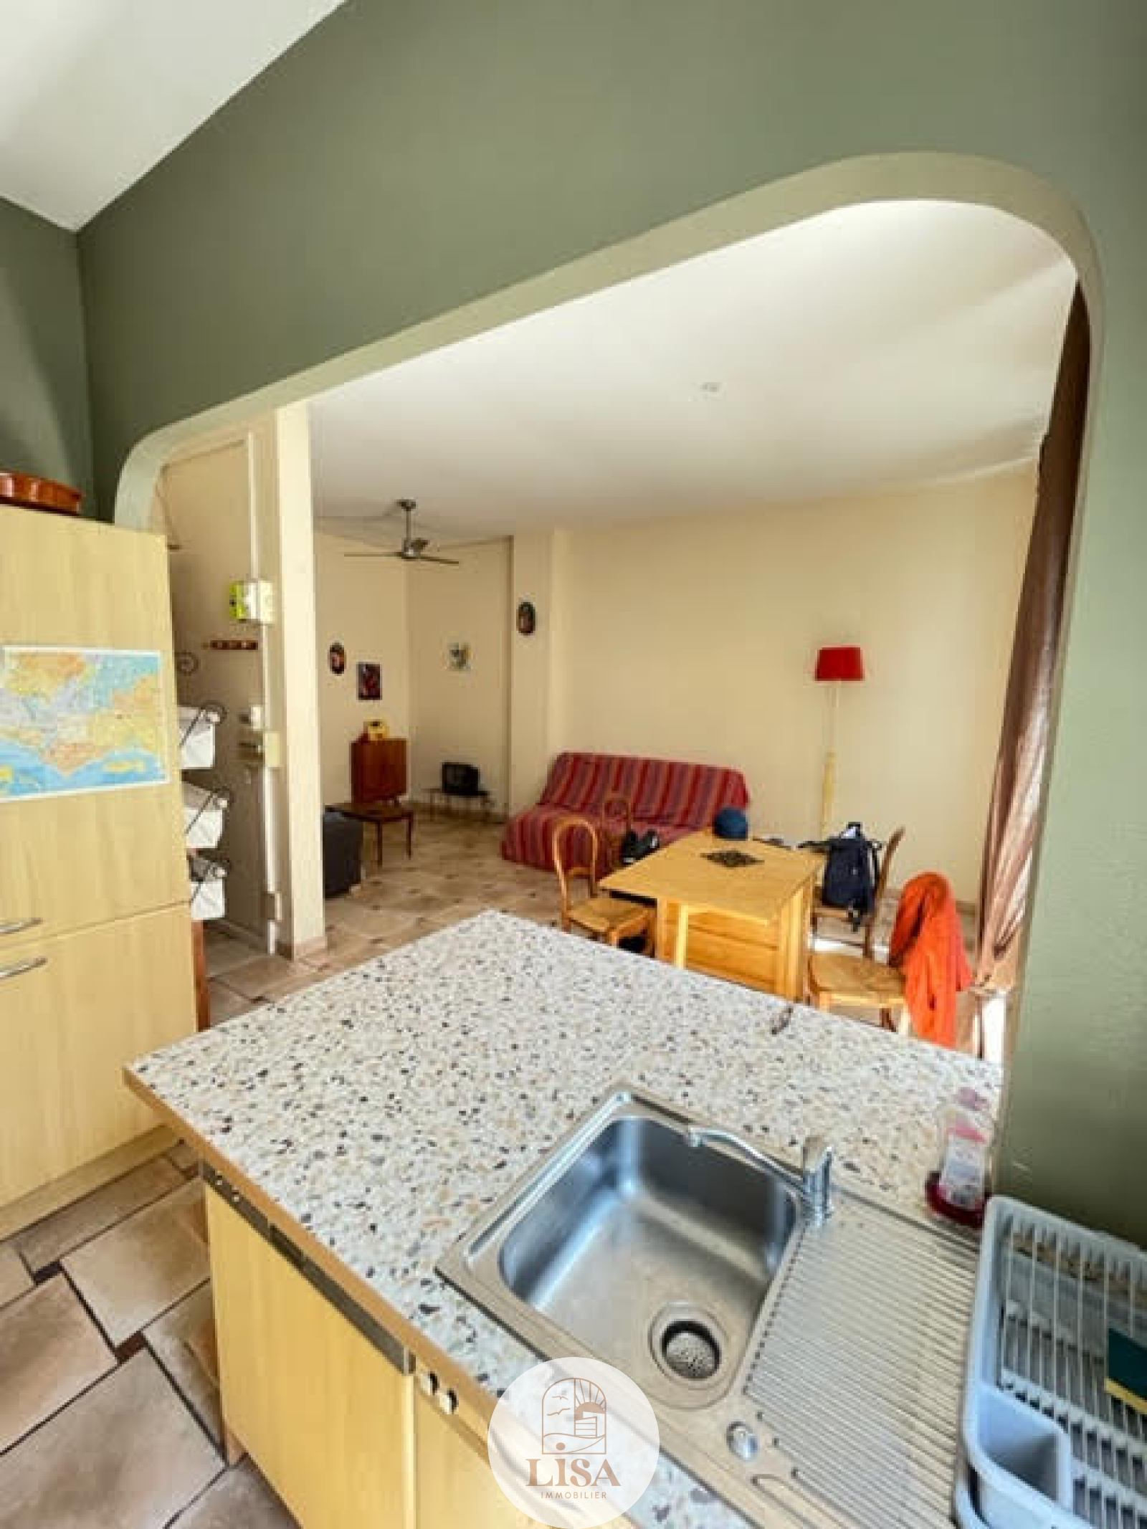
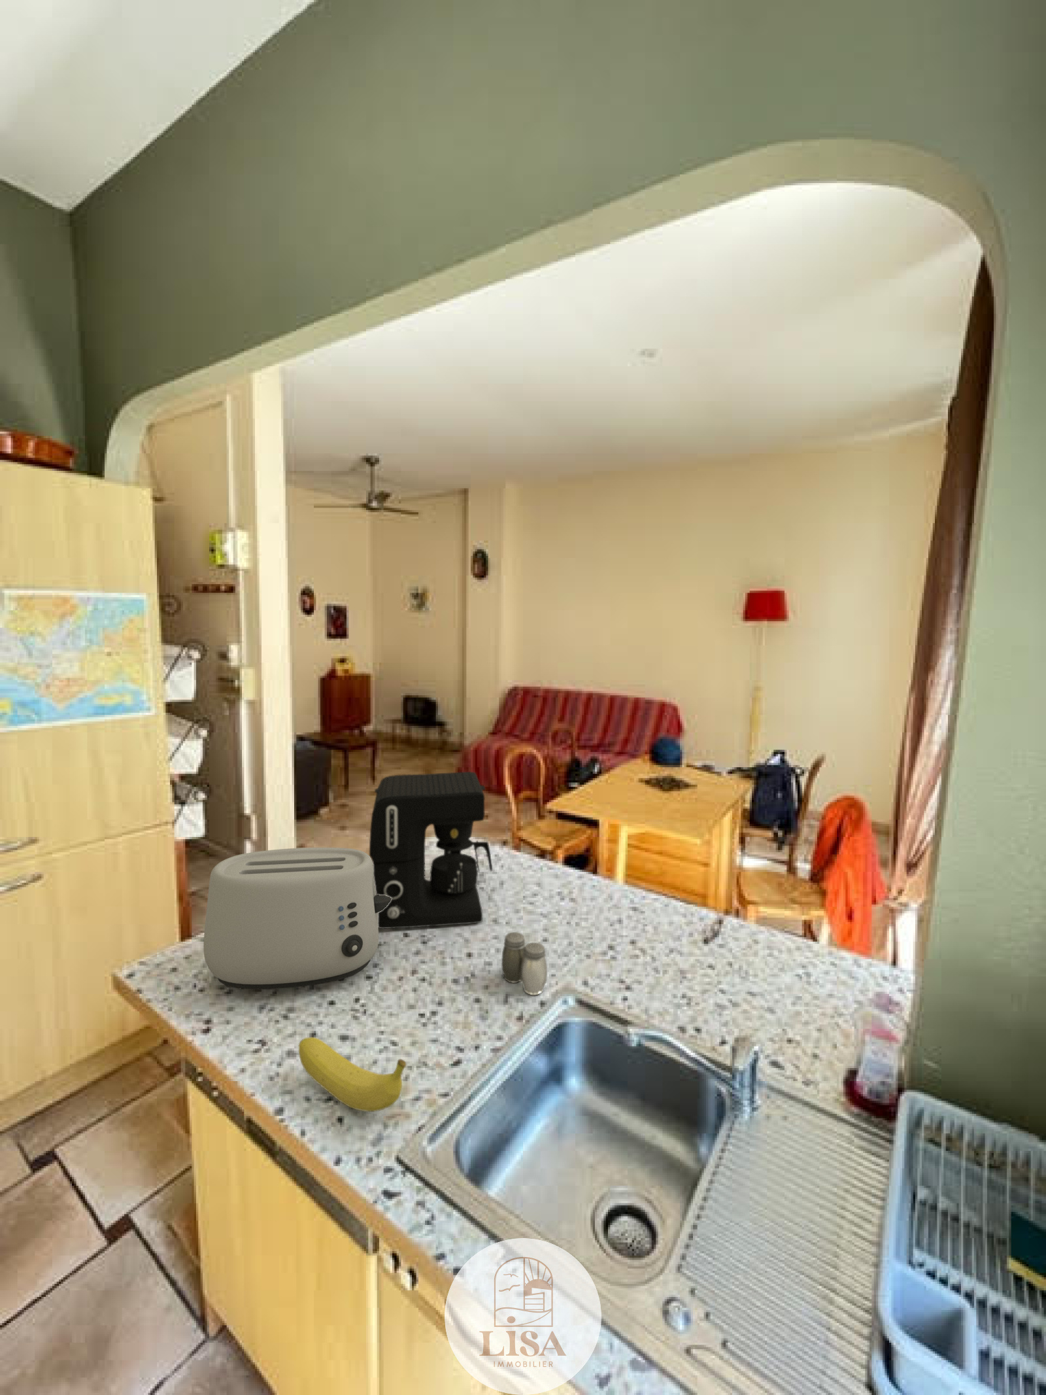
+ toaster (297, 918)
+ salt and pepper shaker (524, 962)
+ coffee maker (436, 845)
+ fruit (349, 1066)
